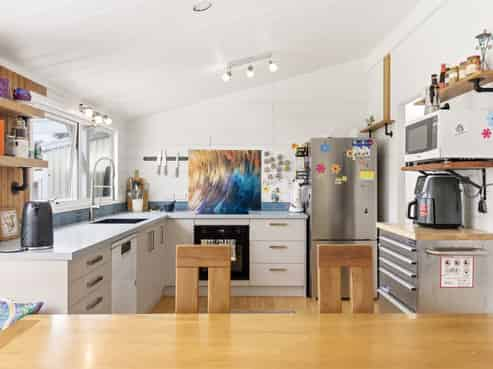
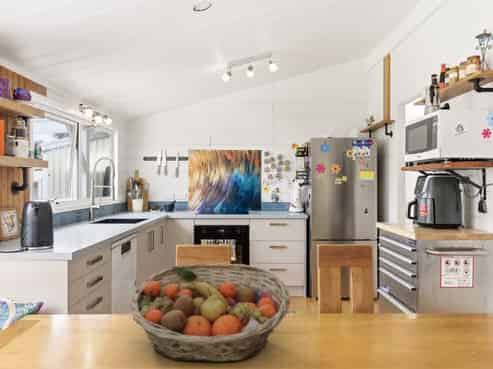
+ fruit basket (210, 307)
